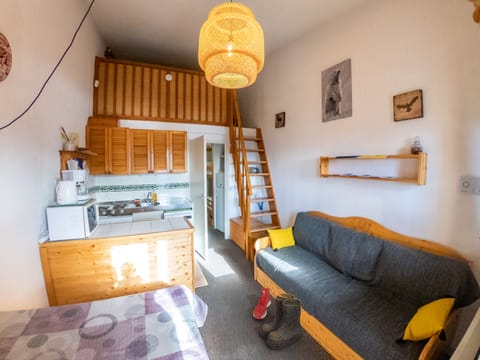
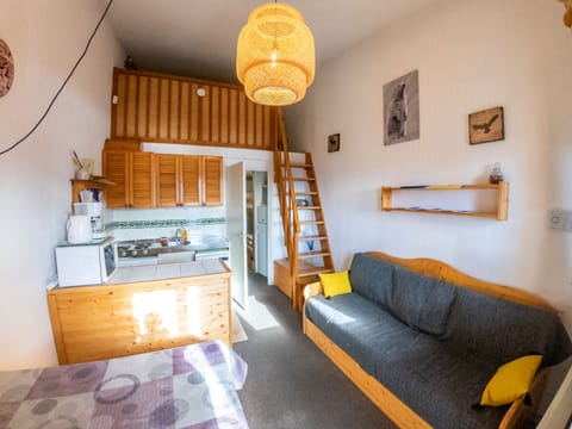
- sneaker (262, 300)
- boots (280, 318)
